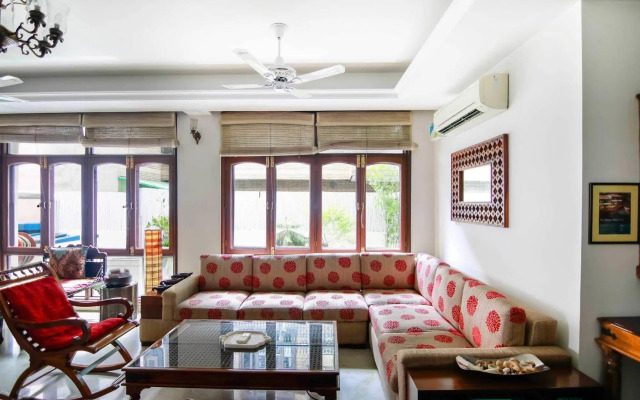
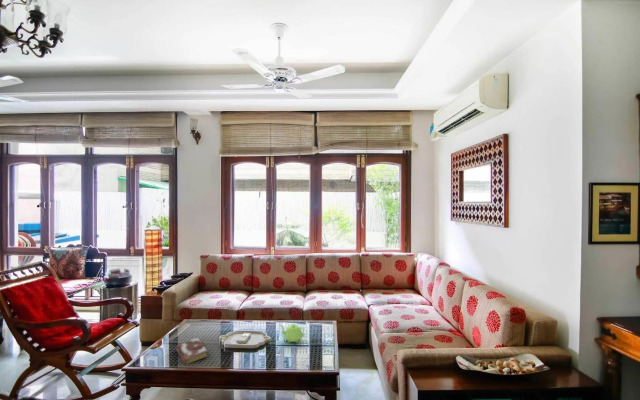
+ teapot (292, 332)
+ book (192, 349)
